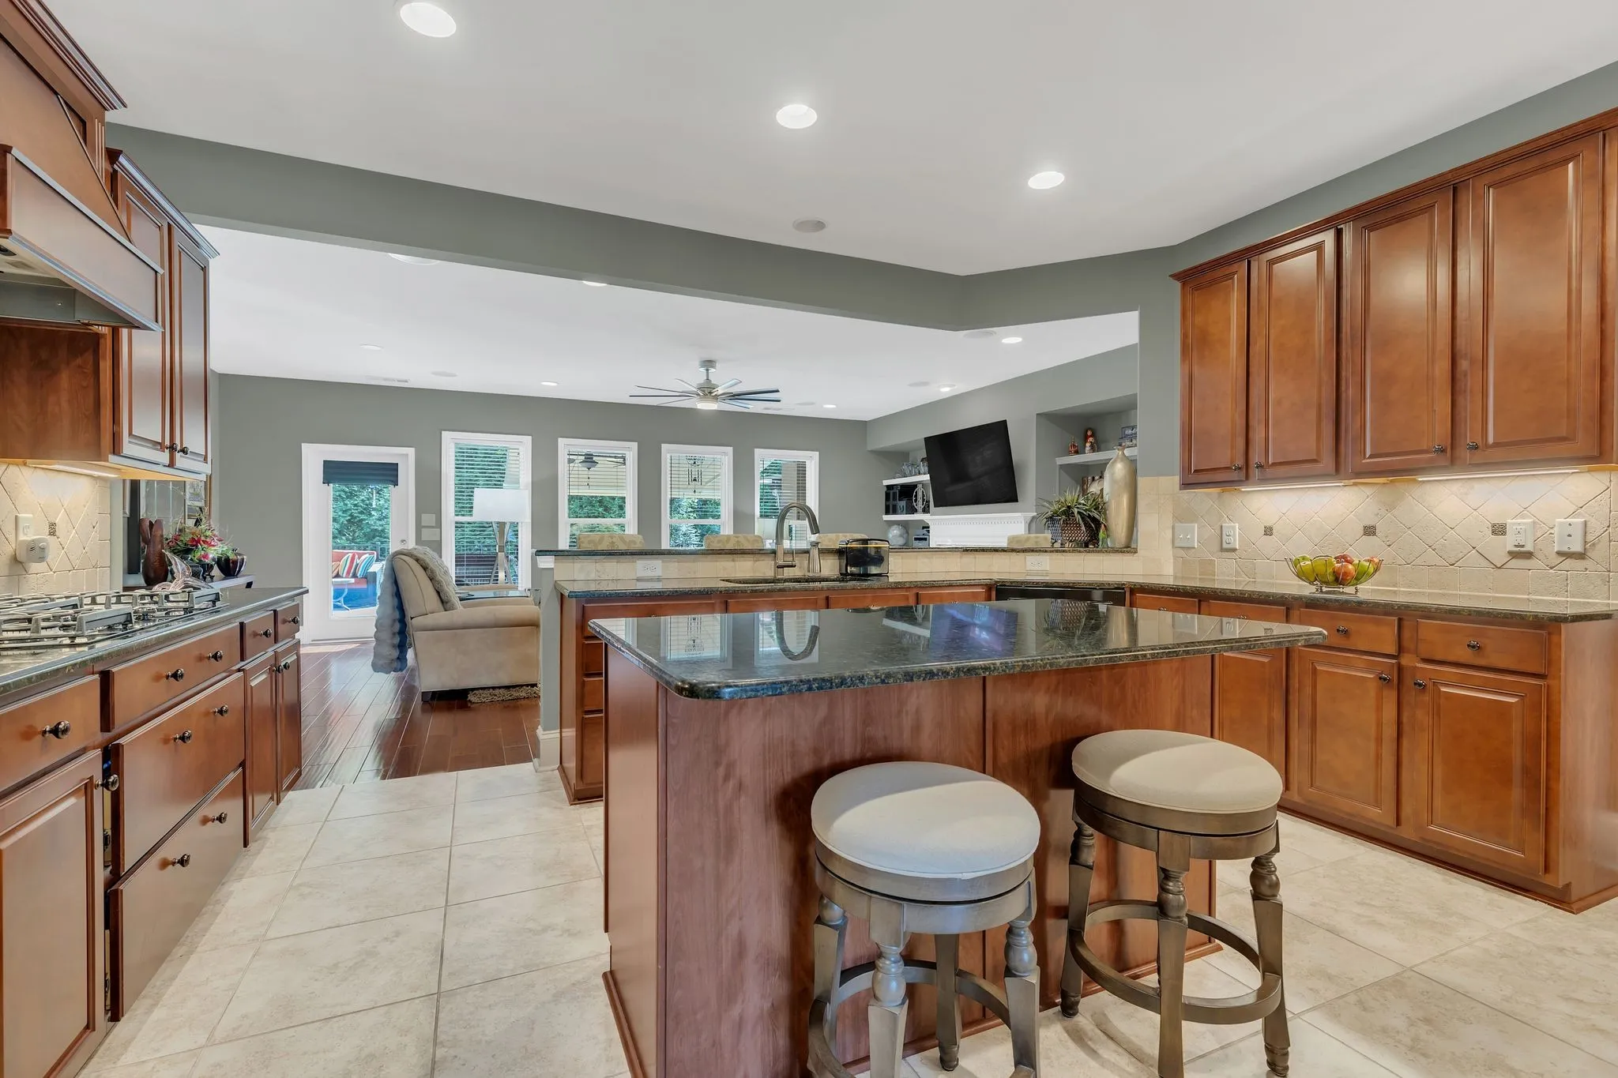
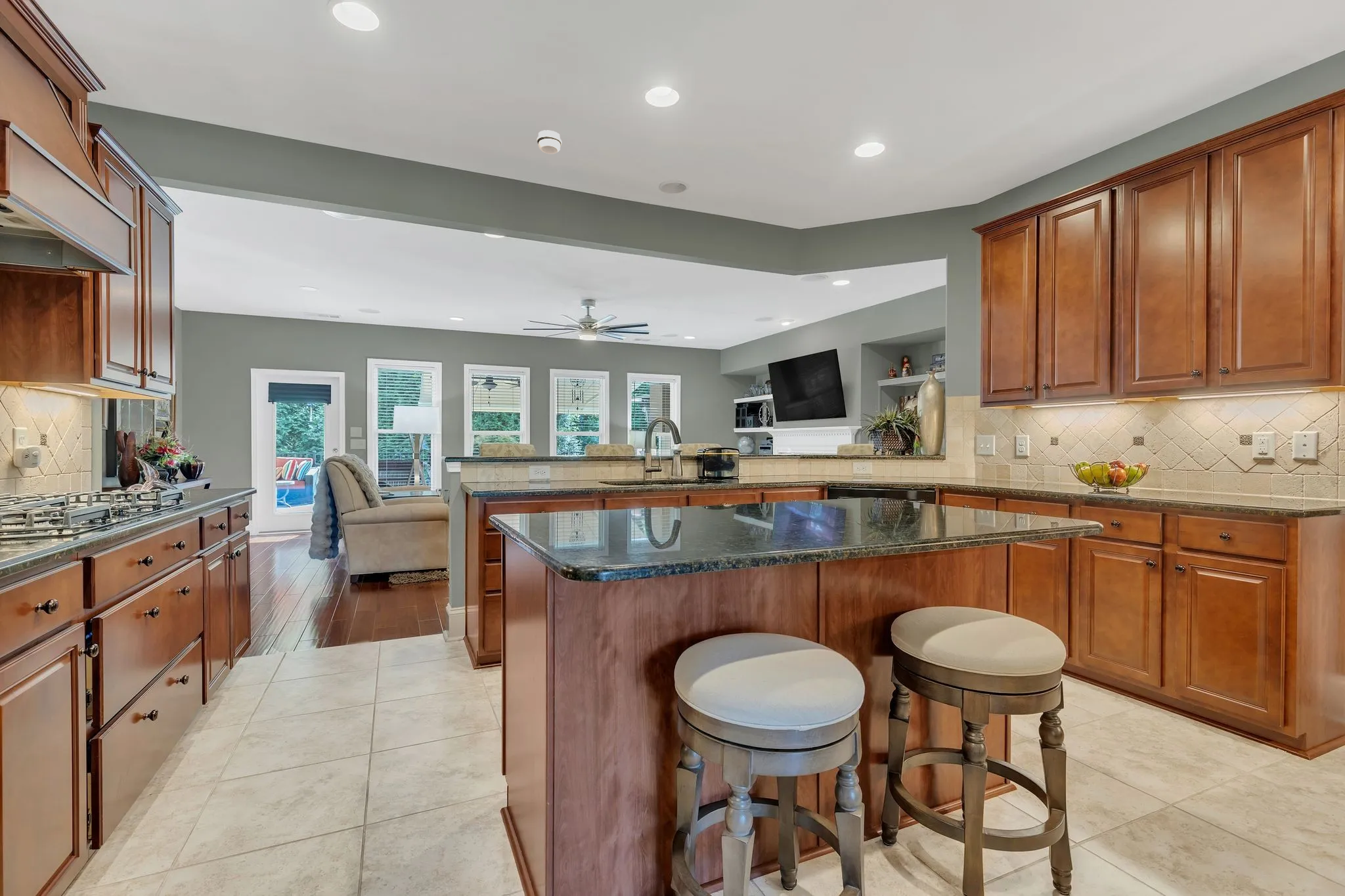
+ smoke detector (549, 142)
